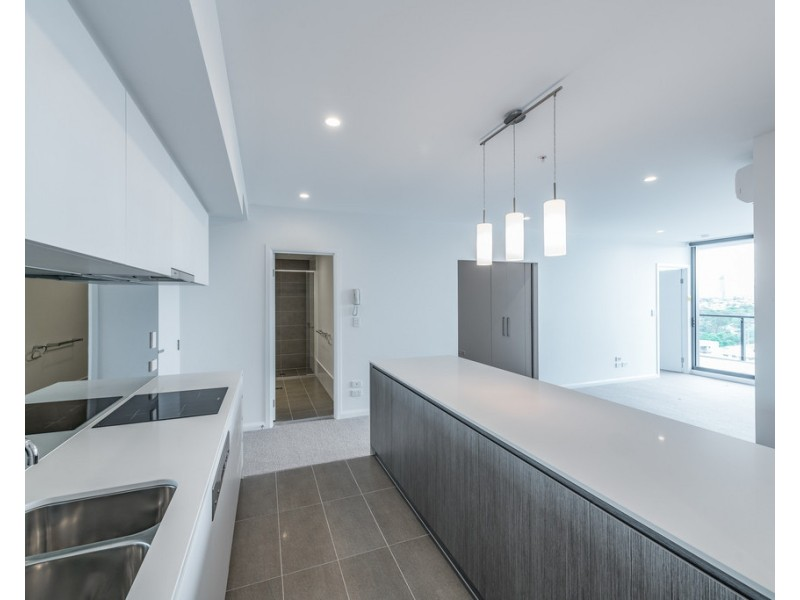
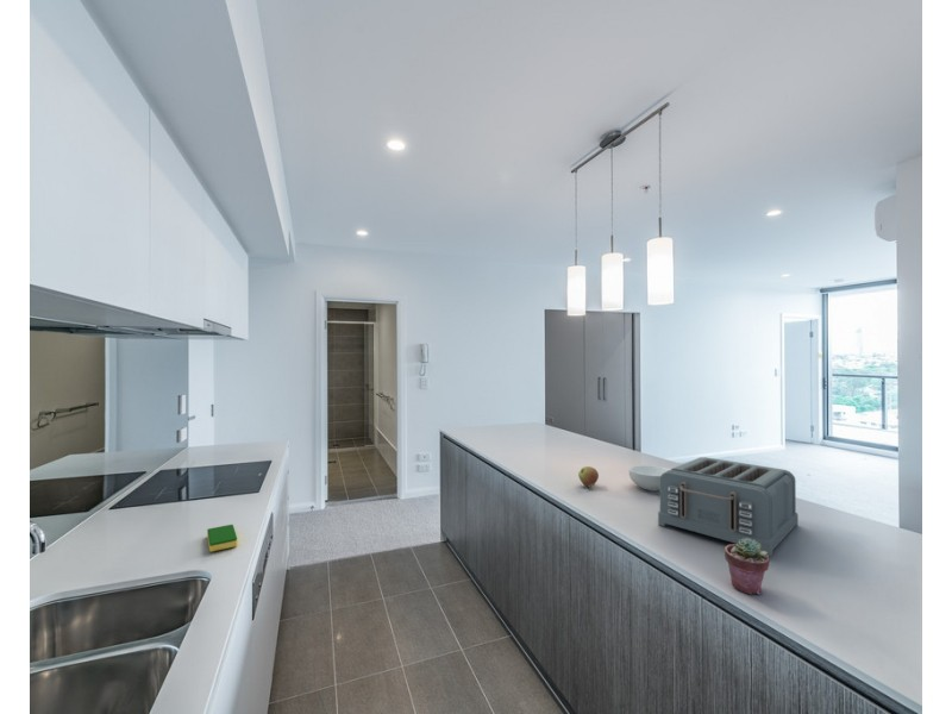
+ apple (588, 476)
+ dish sponge (221, 537)
+ toaster (725, 497)
+ potted succulent (746, 563)
+ cereal bowl (651, 478)
